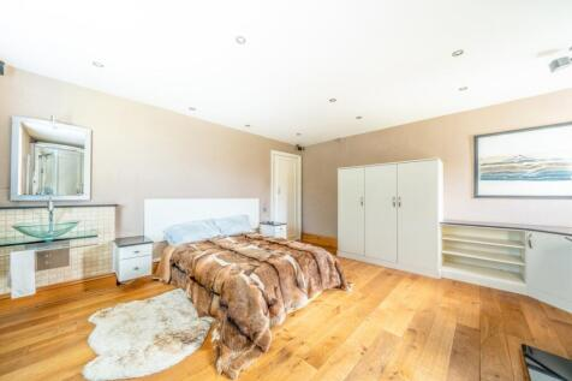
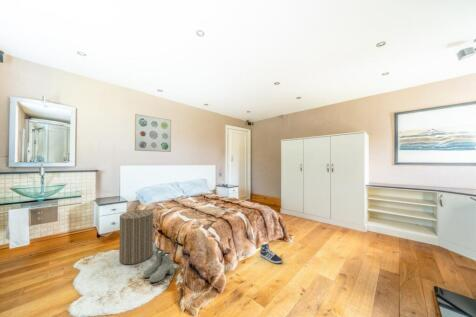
+ boots (159, 264)
+ laundry hamper (137, 231)
+ wall art (154, 134)
+ sneaker (270, 252)
